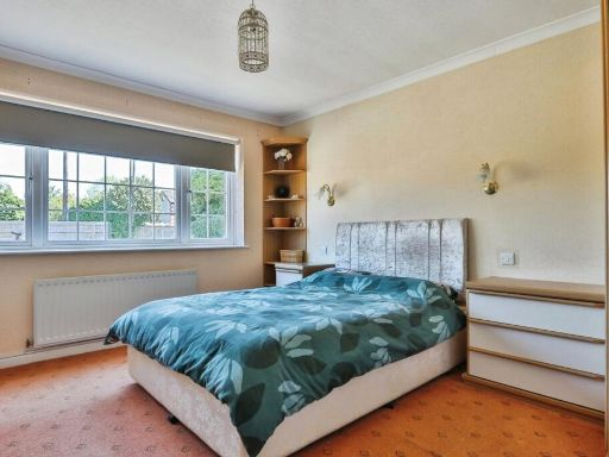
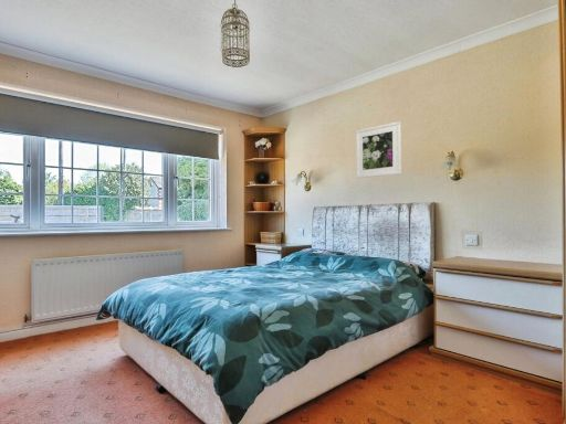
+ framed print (377, 151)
